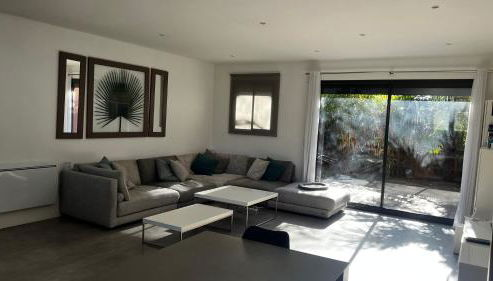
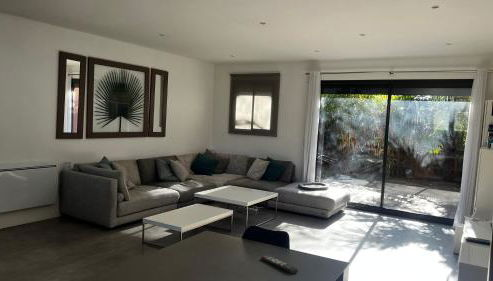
+ remote control (278, 263)
